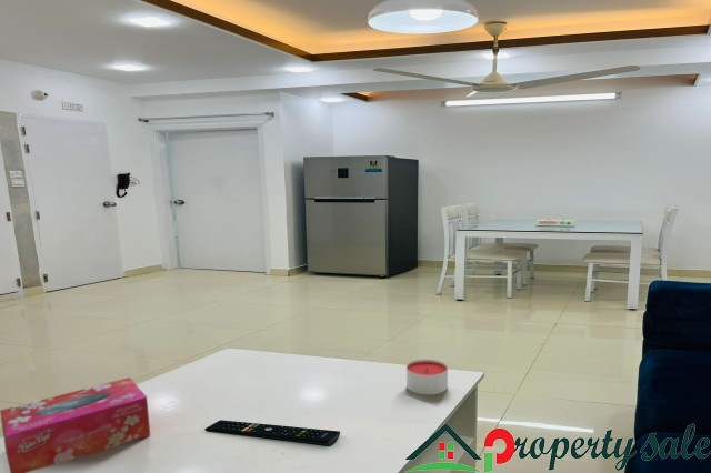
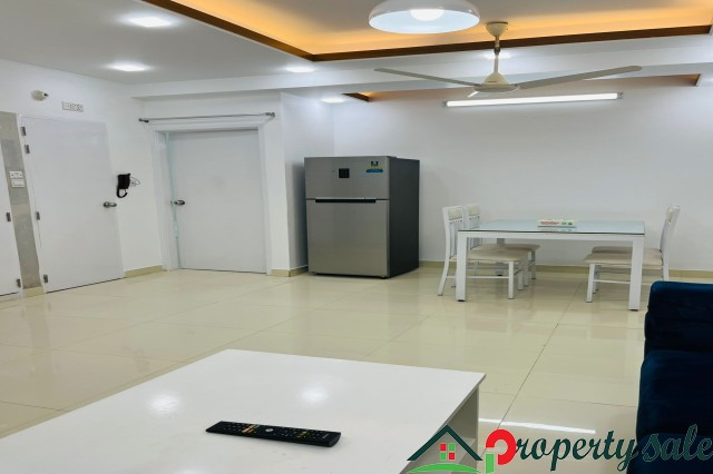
- tissue box (77, 423)
- candle (427, 375)
